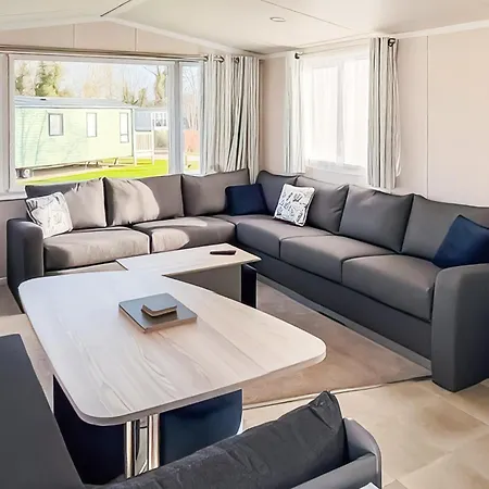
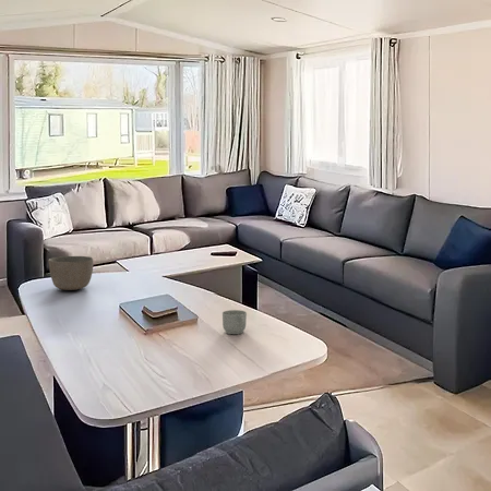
+ mug (236, 322)
+ bowl (71, 273)
